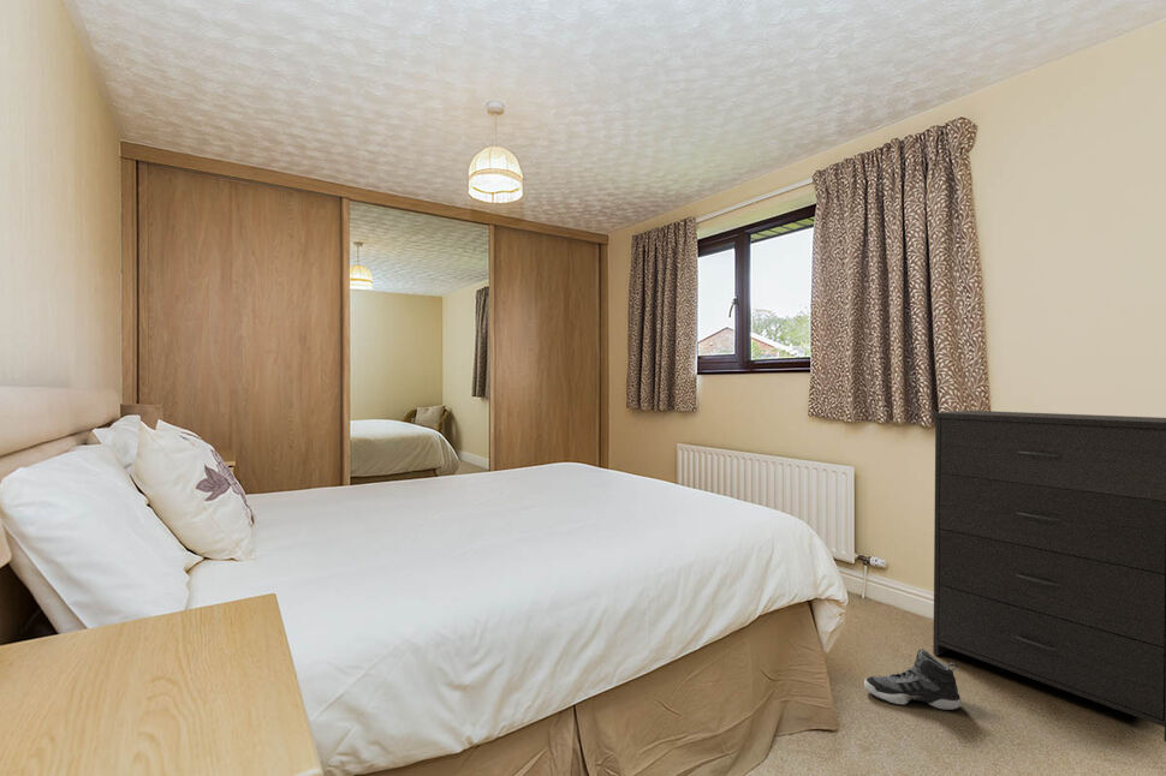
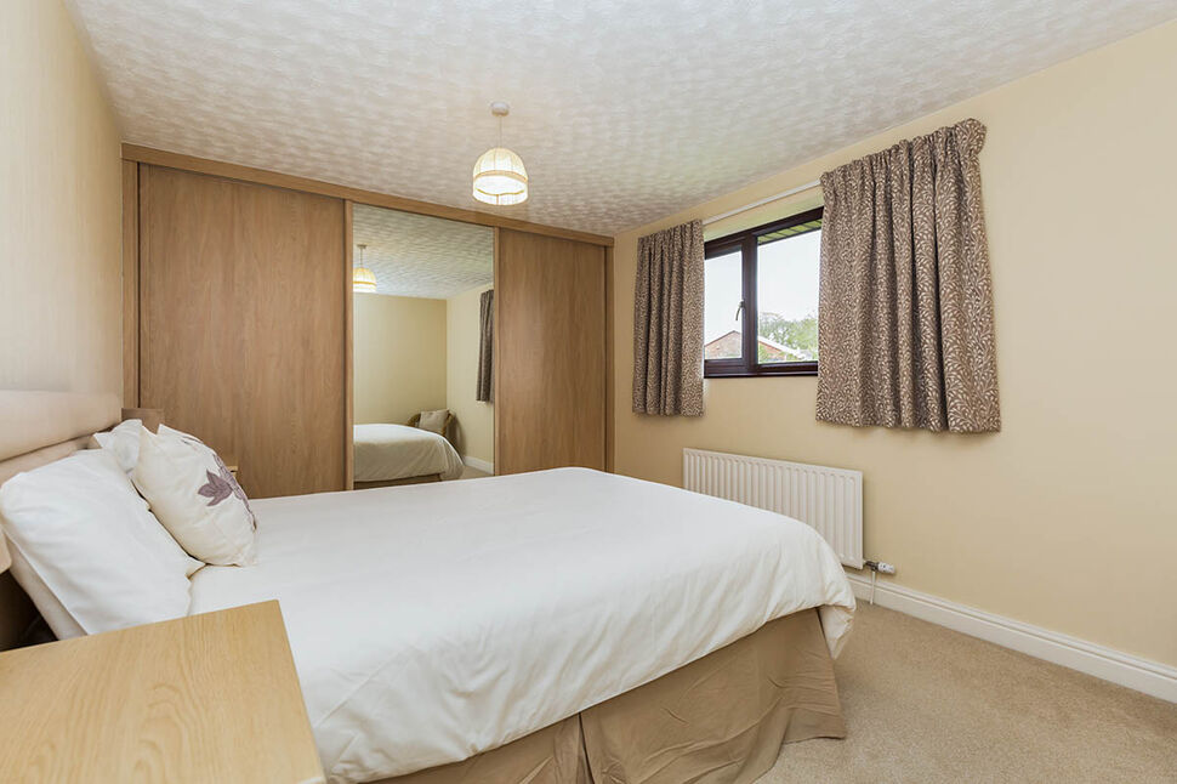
- dresser (1053, 547)
- sneaker (910, 674)
